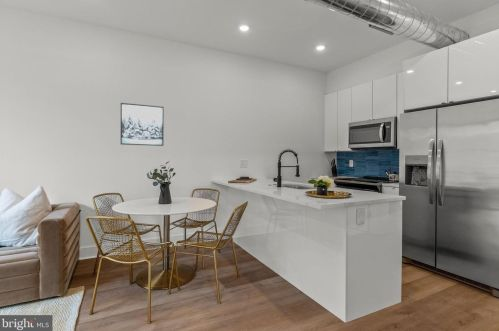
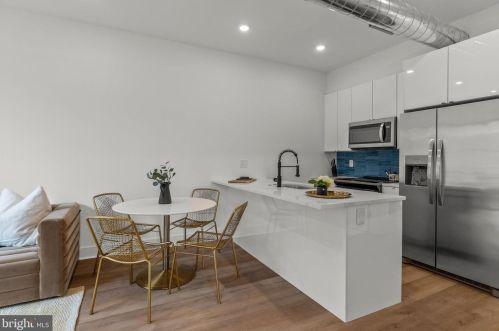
- wall art (142, 125)
